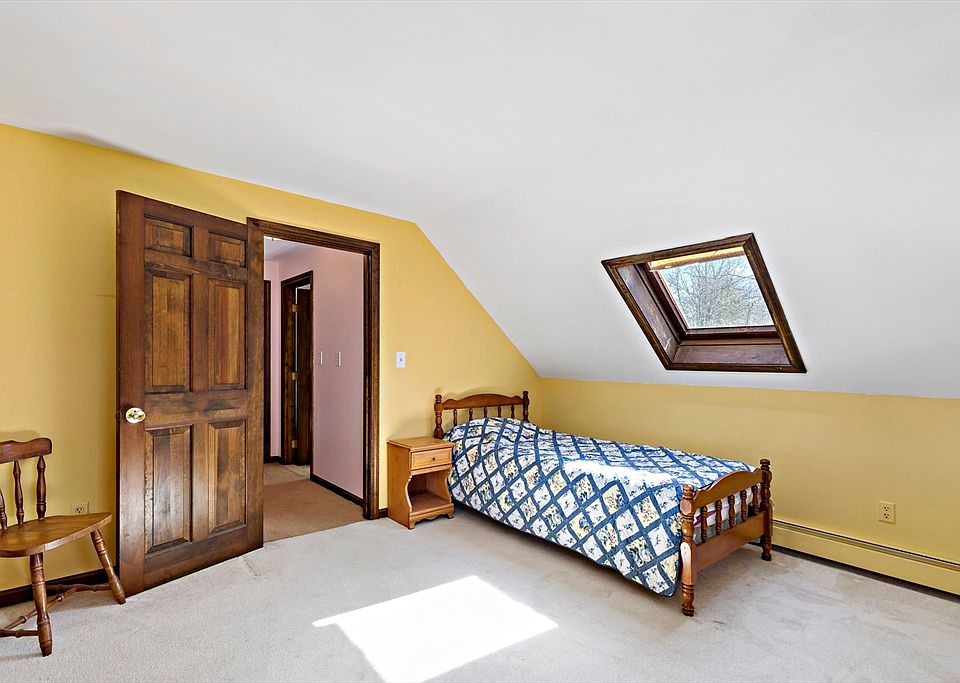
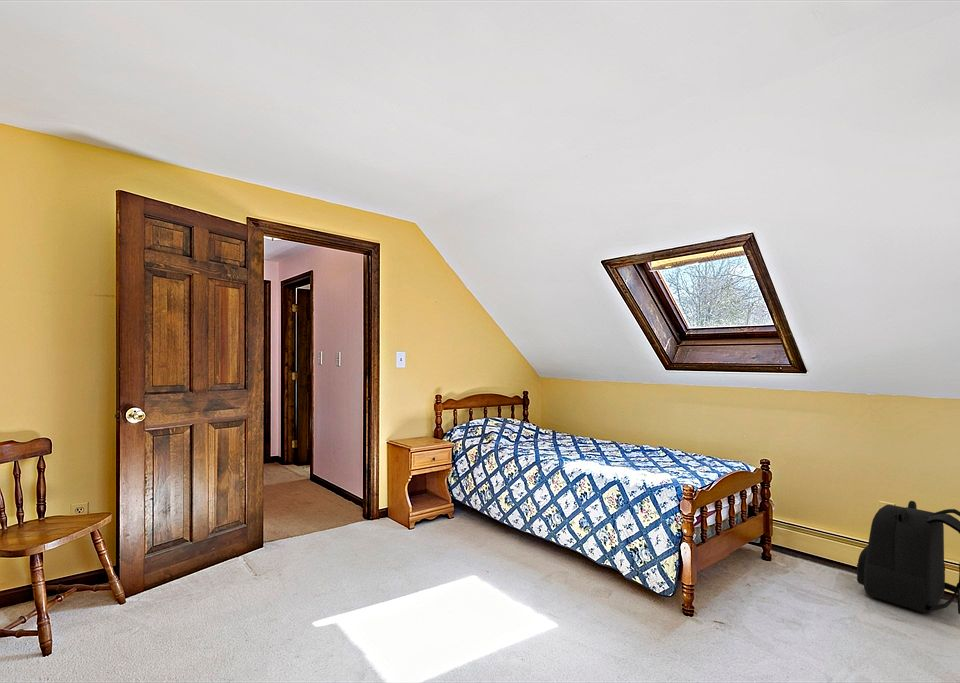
+ backpack (915, 552)
